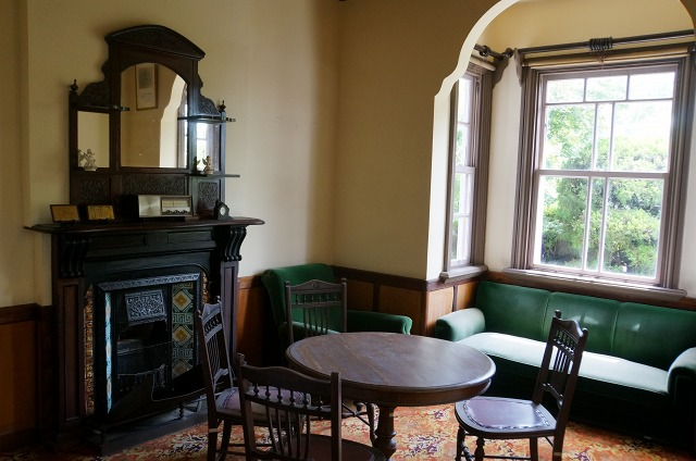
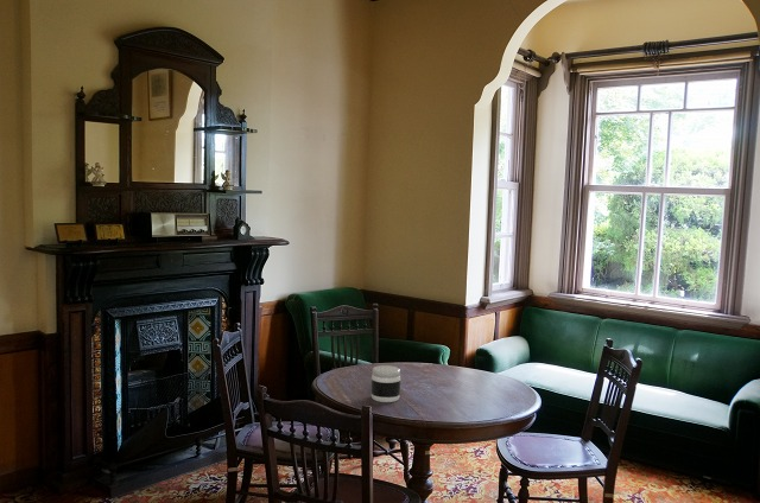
+ jar (385, 383)
